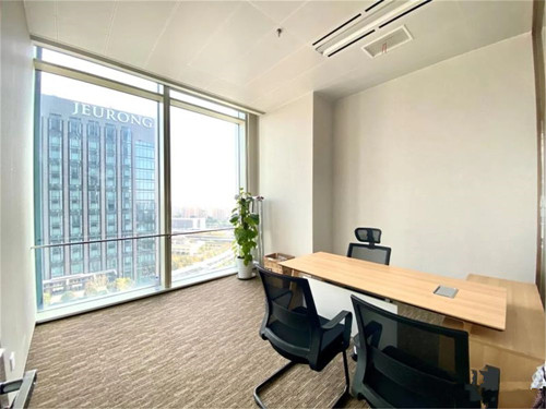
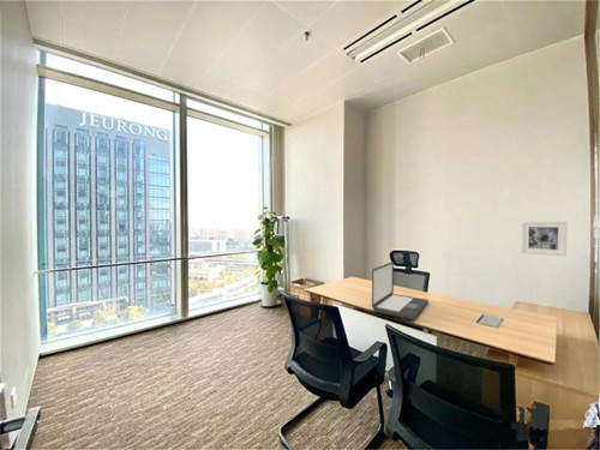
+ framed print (542, 238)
+ laptop (392, 287)
